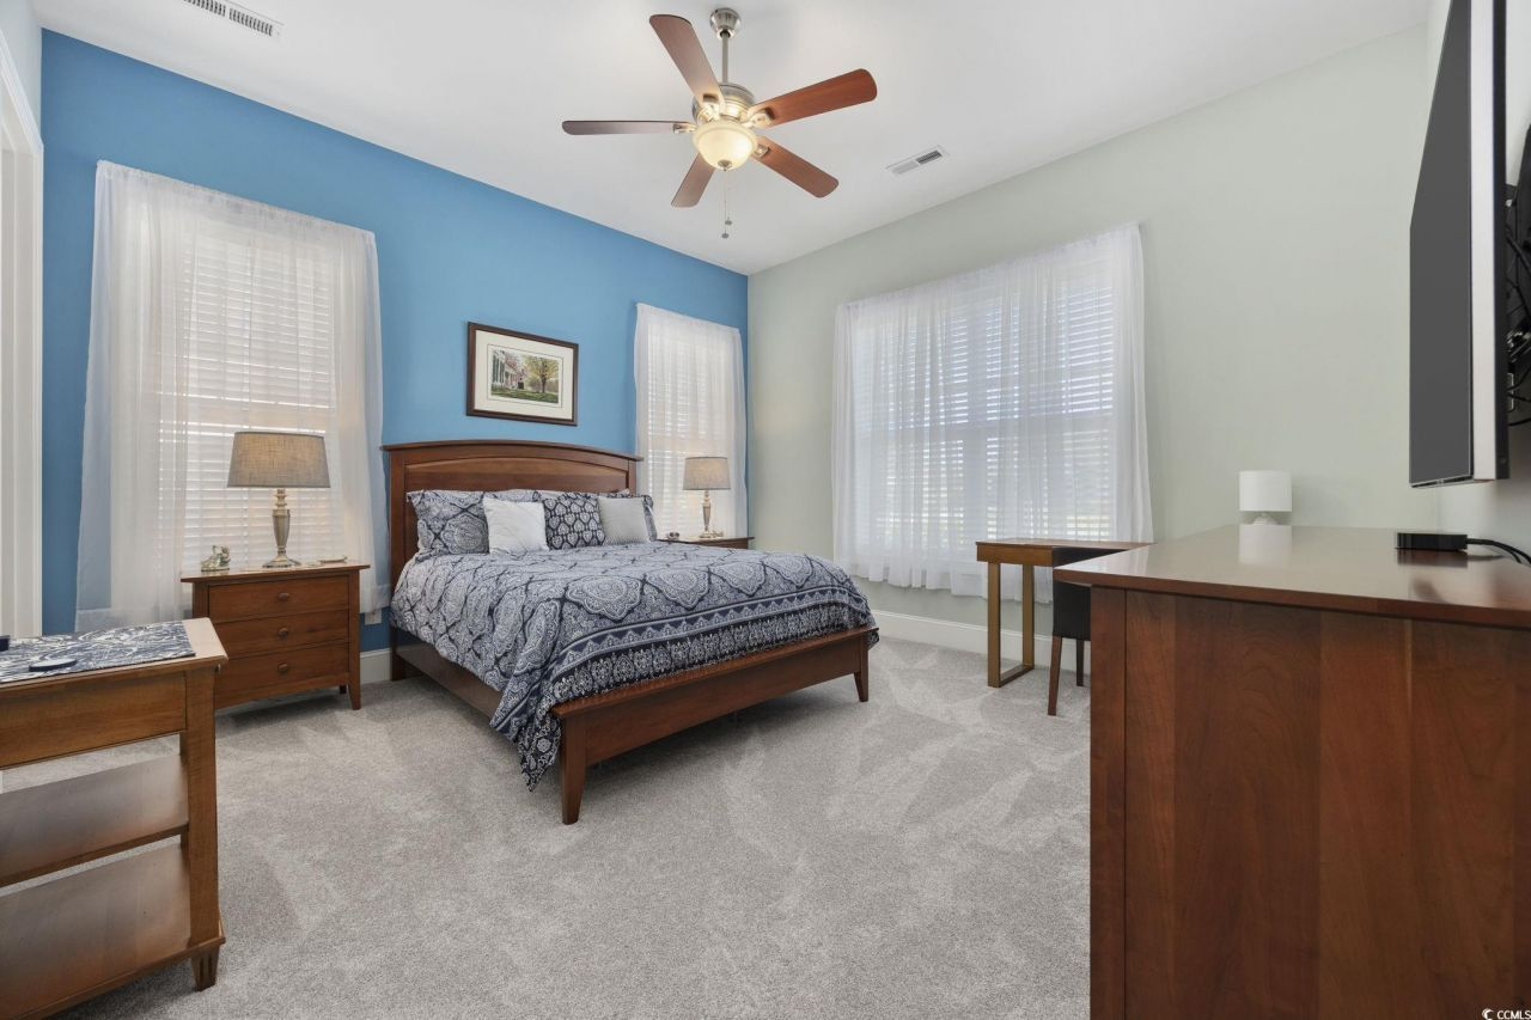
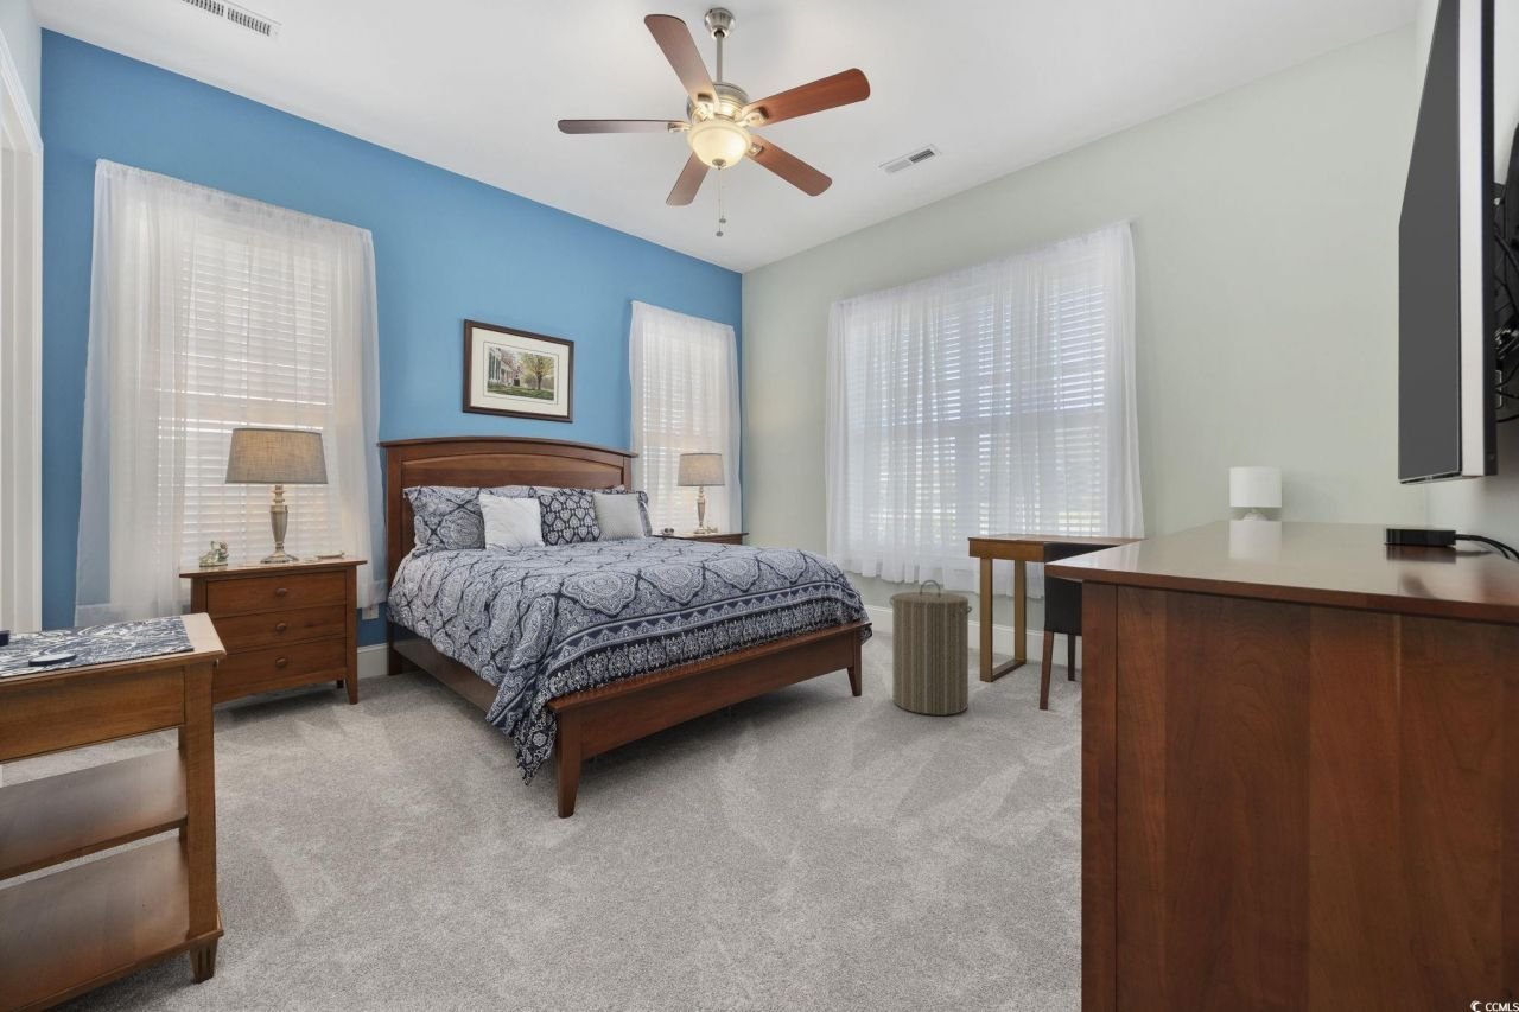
+ laundry hamper (929, 641)
